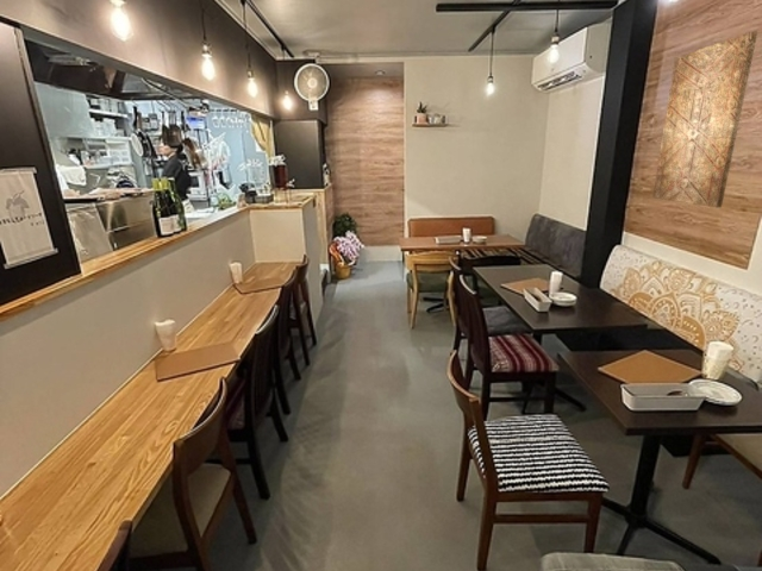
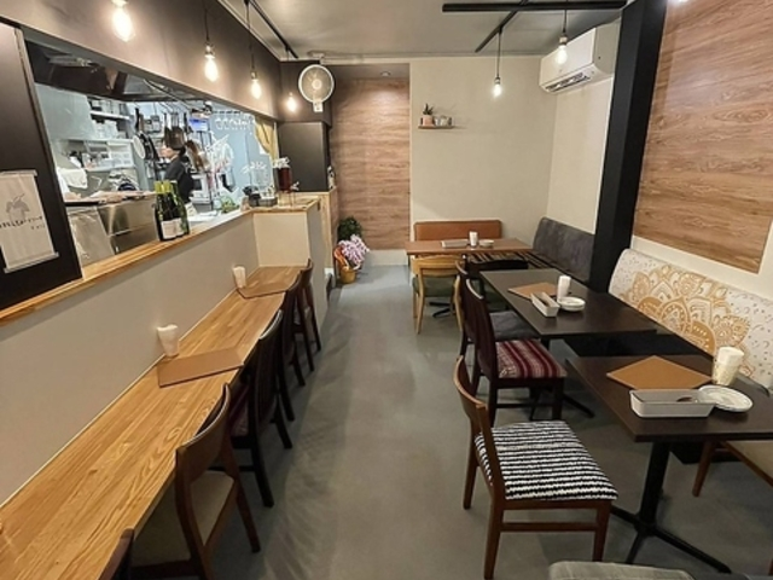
- wall art (697, 127)
